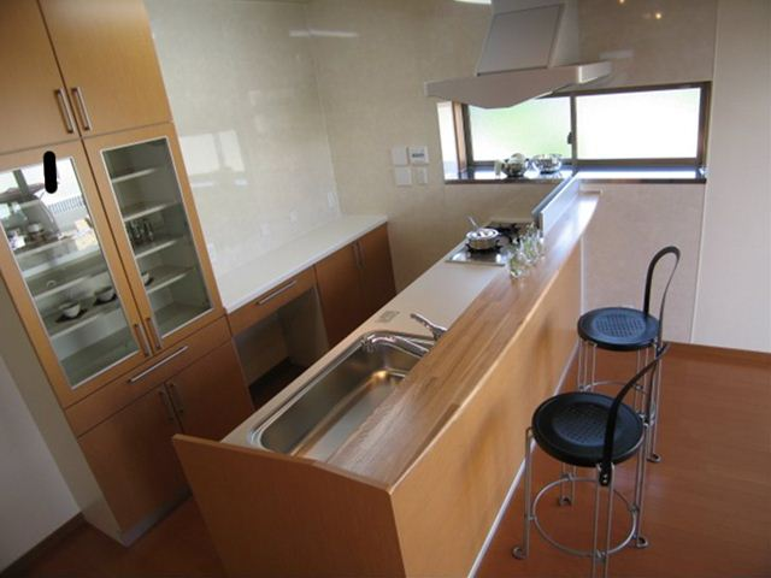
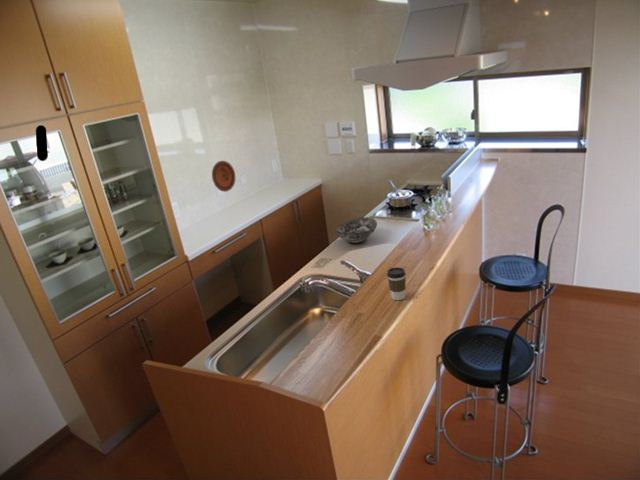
+ bowl (356, 232)
+ decorative plate (223, 176)
+ coffee cup (397, 284)
